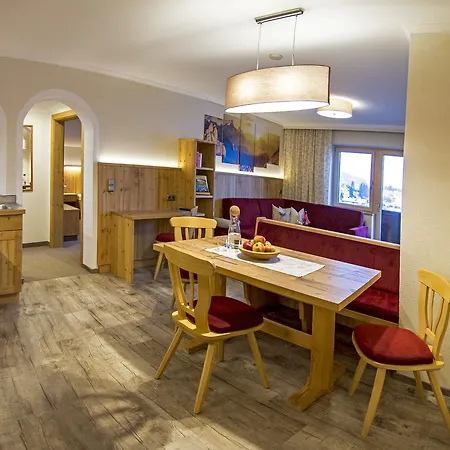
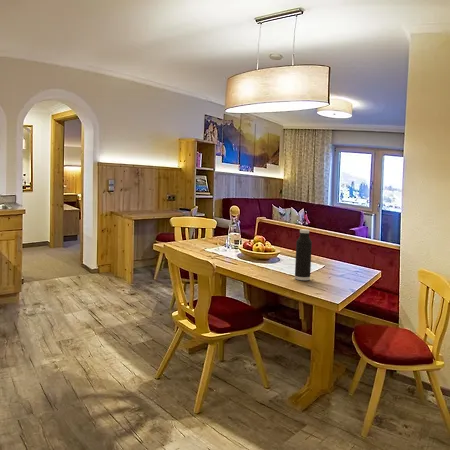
+ water bottle (303, 254)
